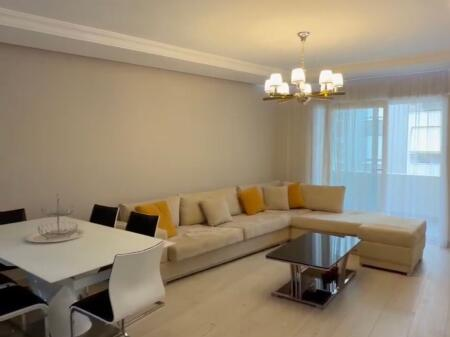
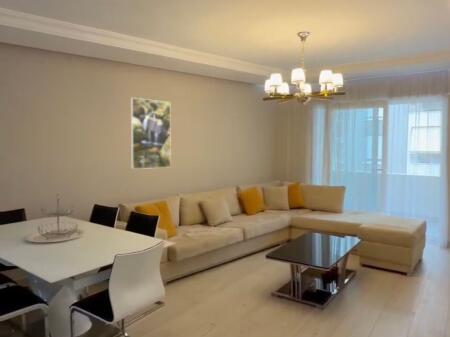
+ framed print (151, 134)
